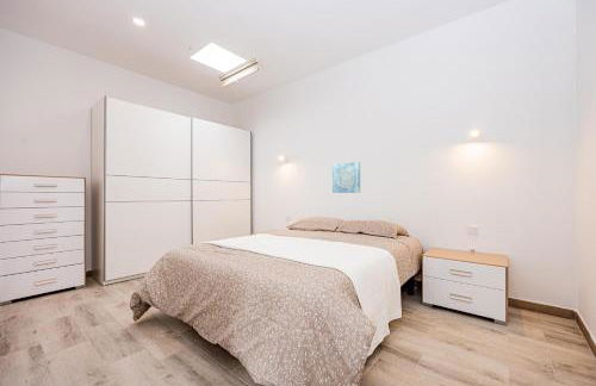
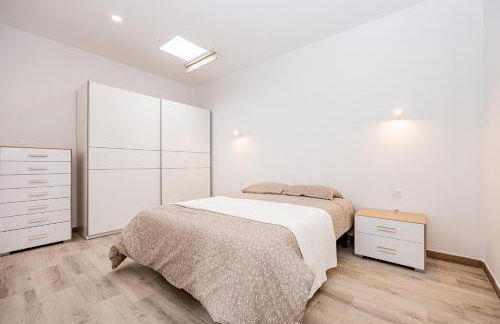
- wall art (346, 178)
